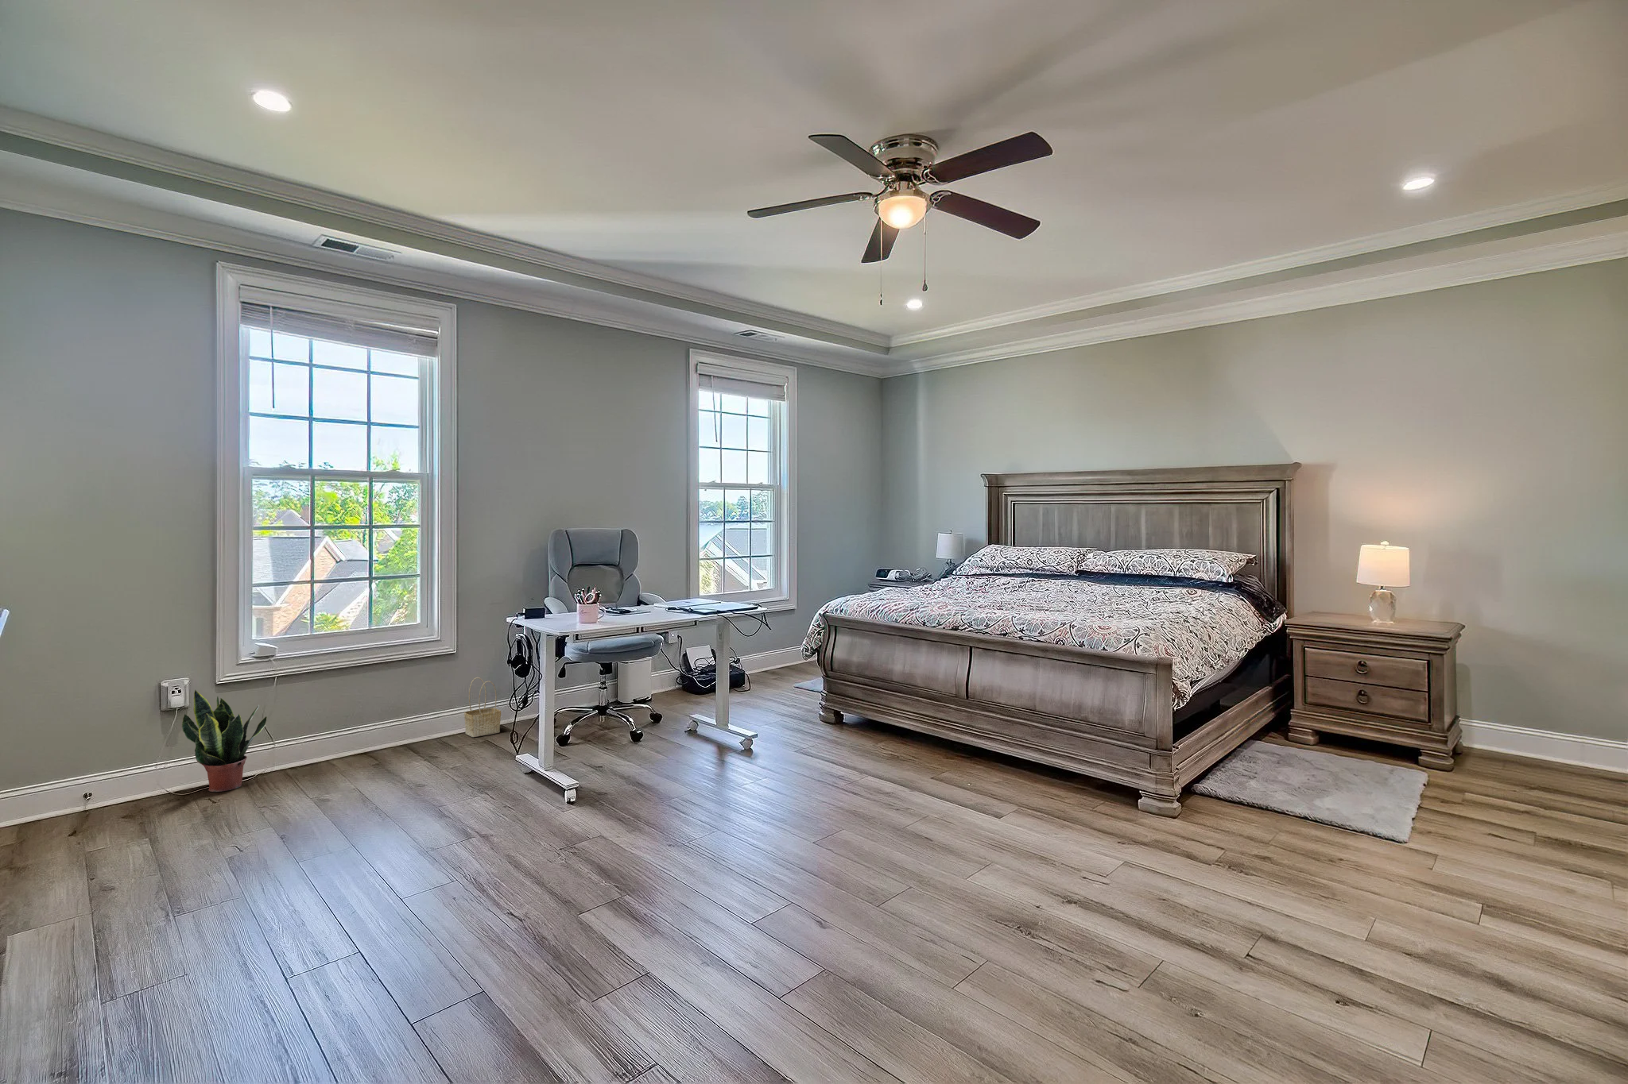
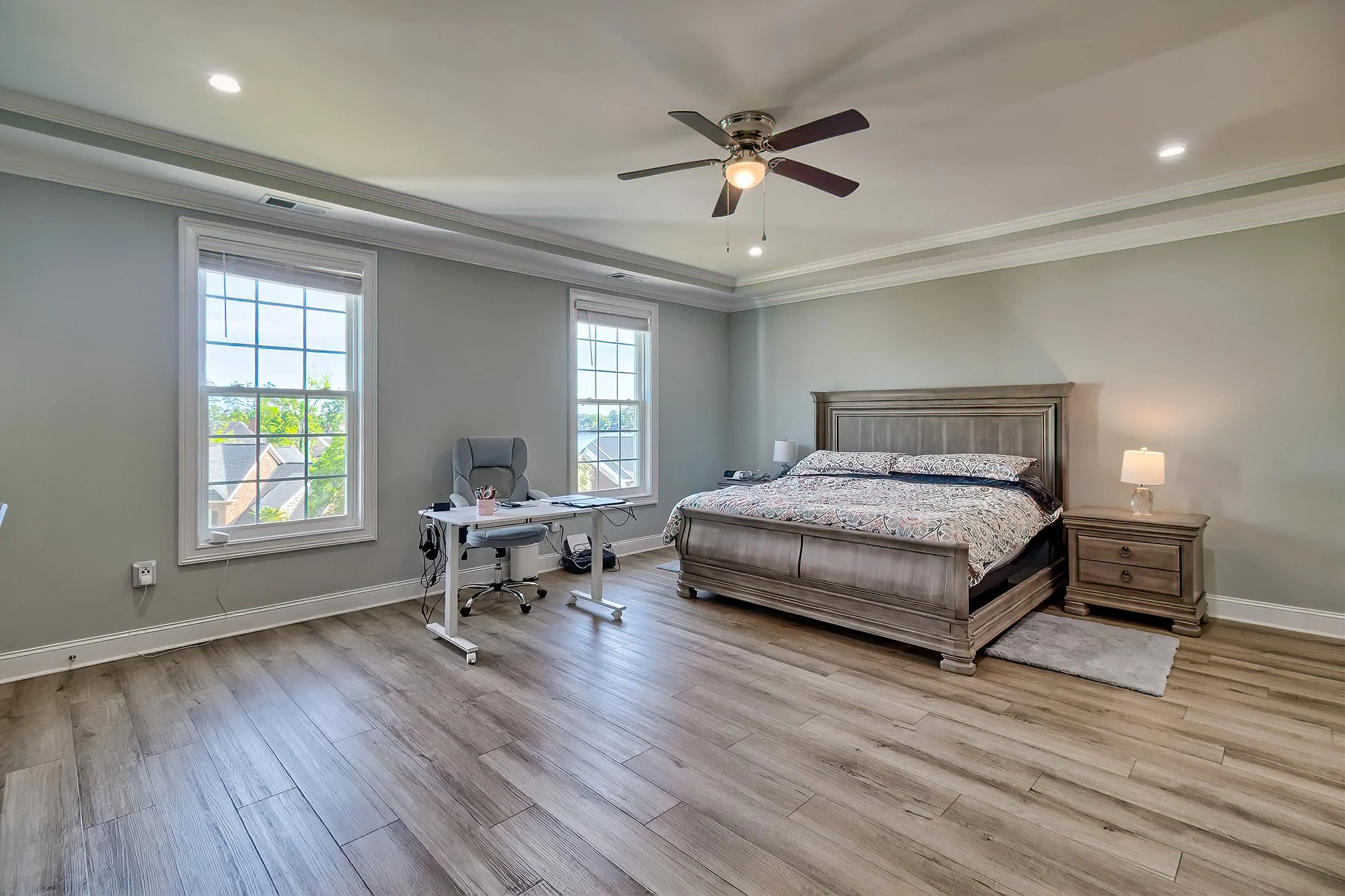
- basket (484, 705)
- potted plant (226, 738)
